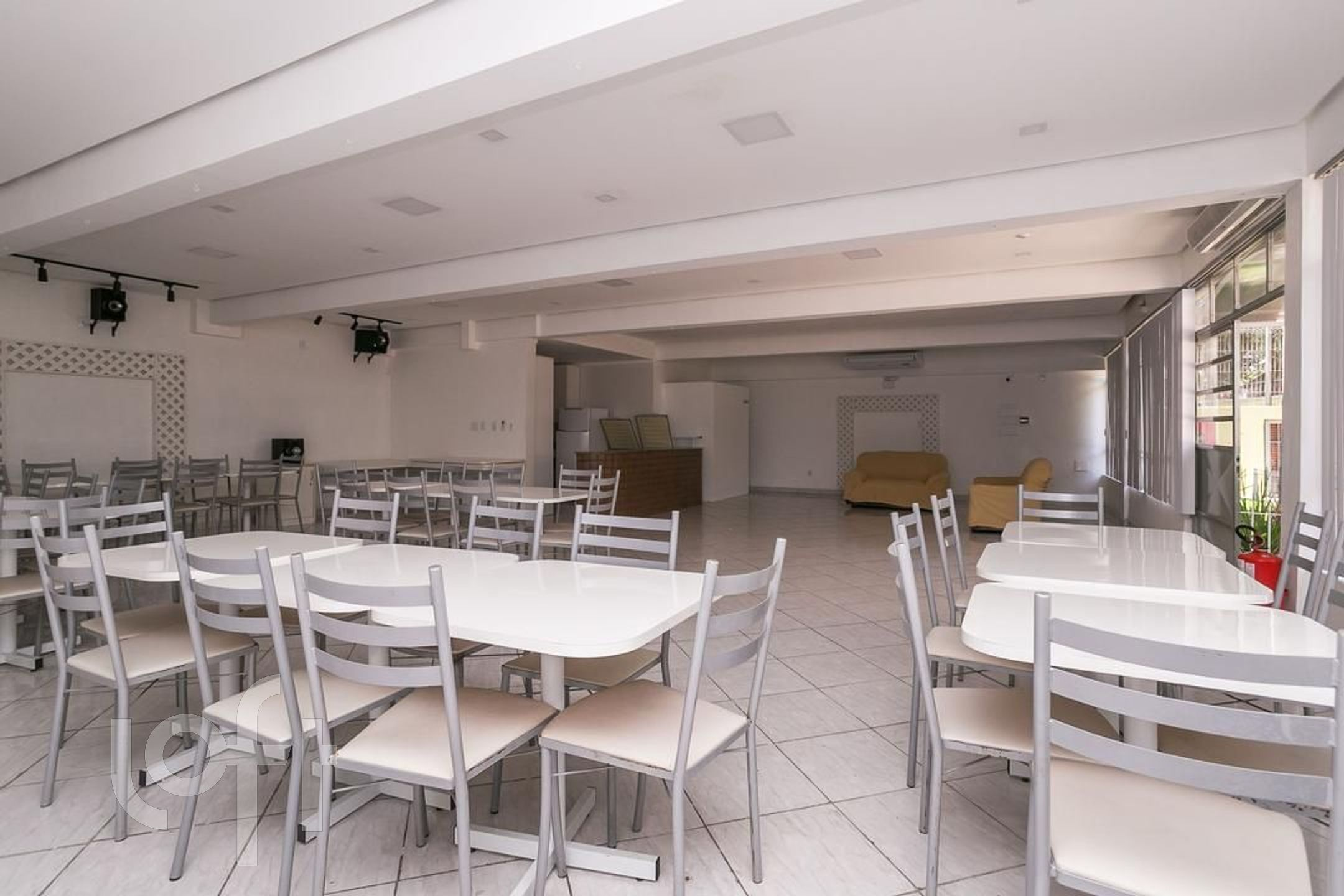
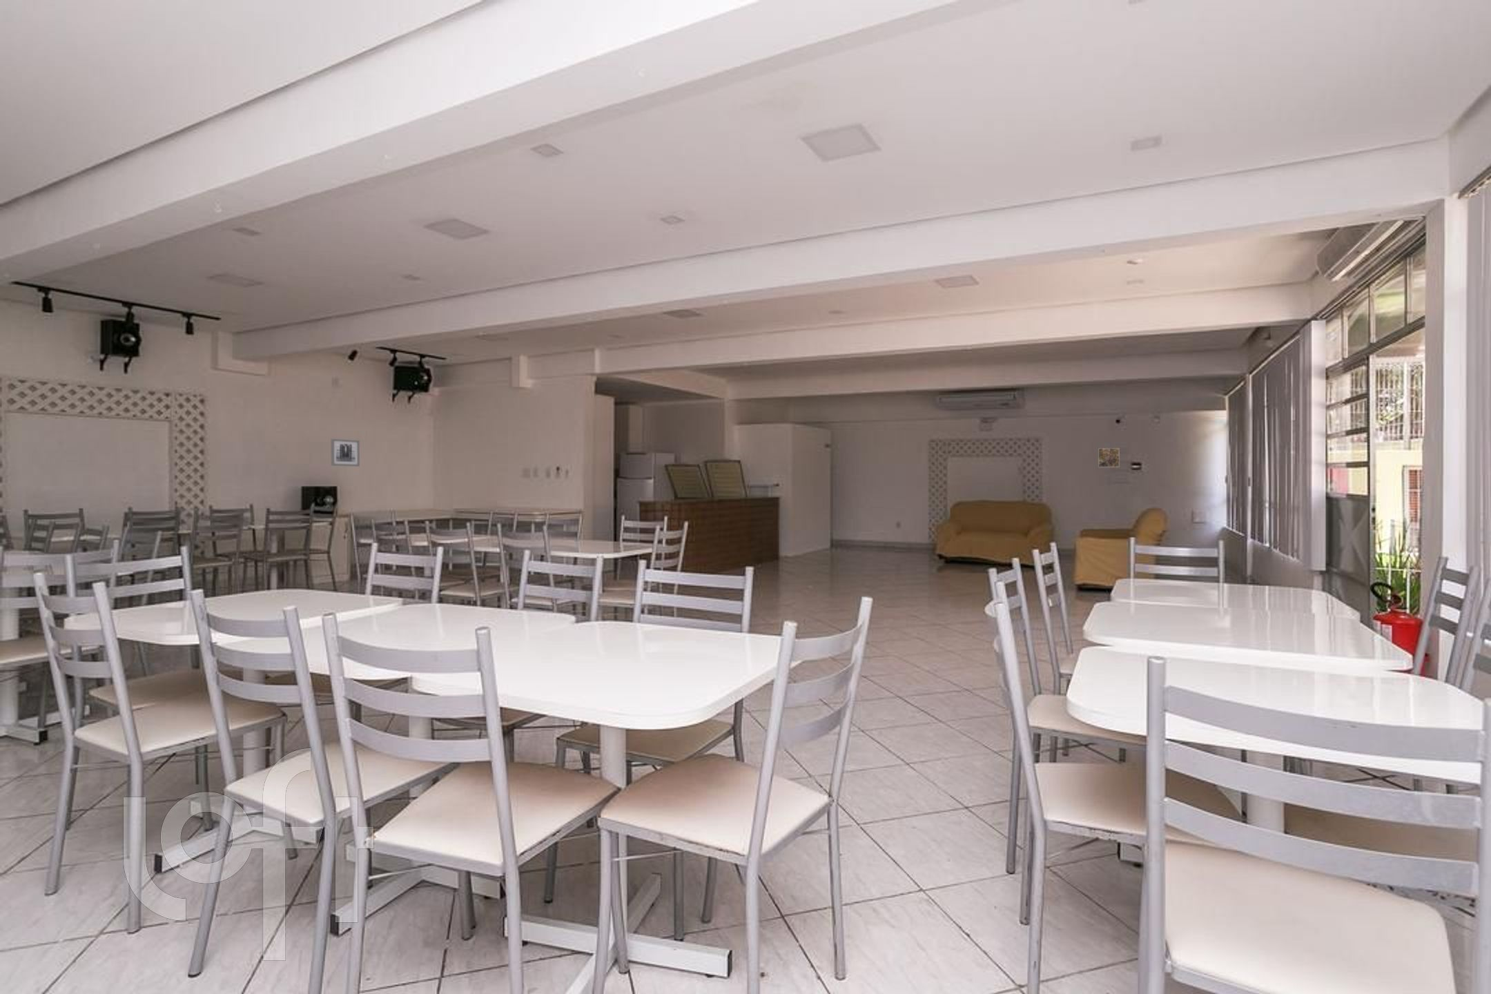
+ wall art (345, 453)
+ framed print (1108, 458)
